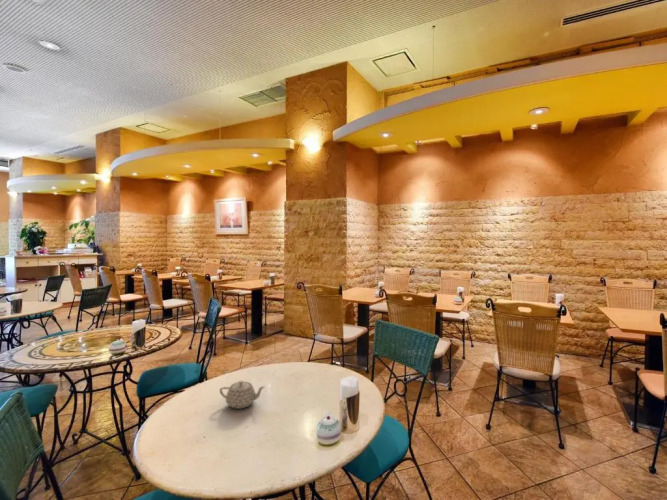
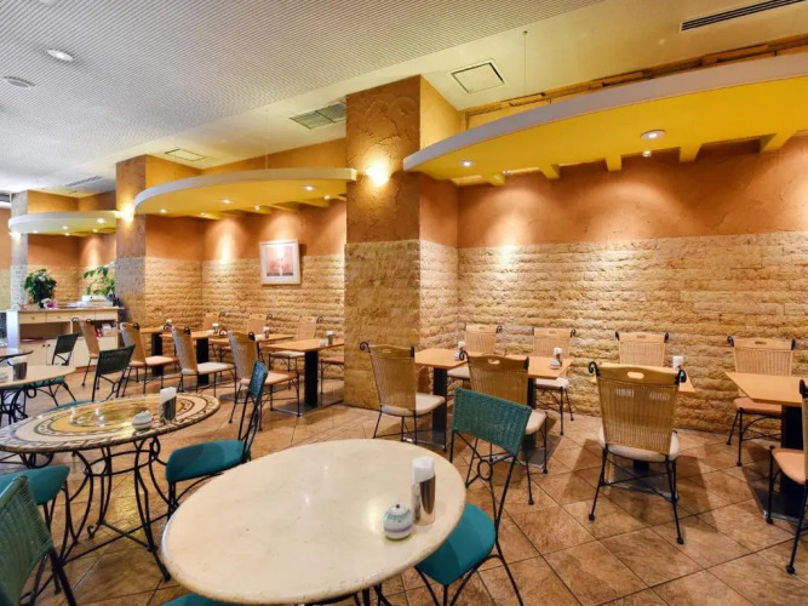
- teapot (242, 392)
